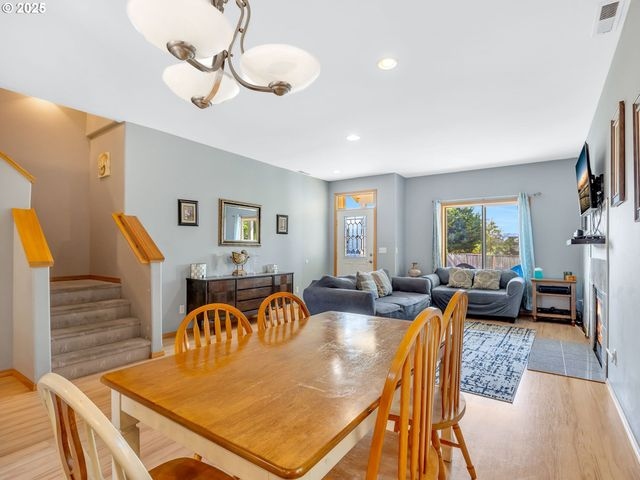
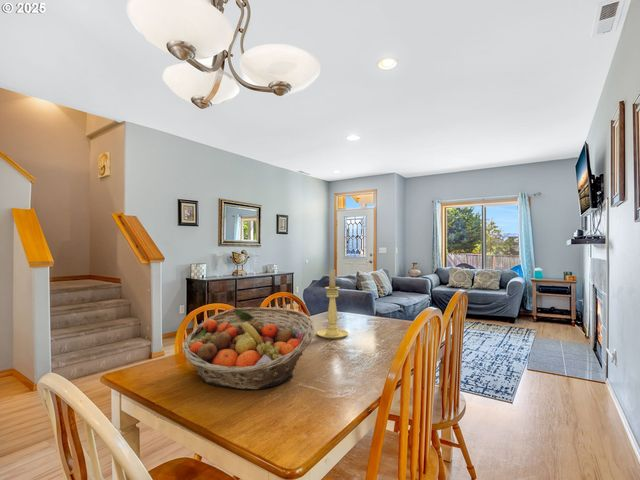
+ candle holder (332, 301)
+ fruit basket (249, 343)
